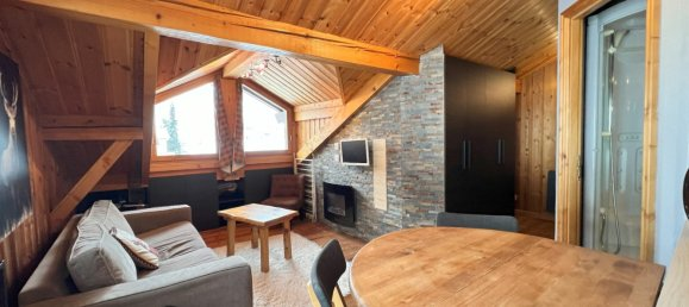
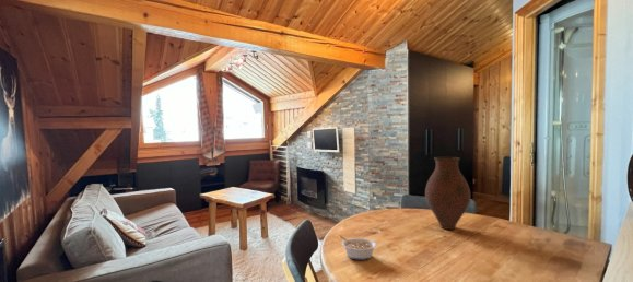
+ legume (357, 248)
+ vase (447, 192)
